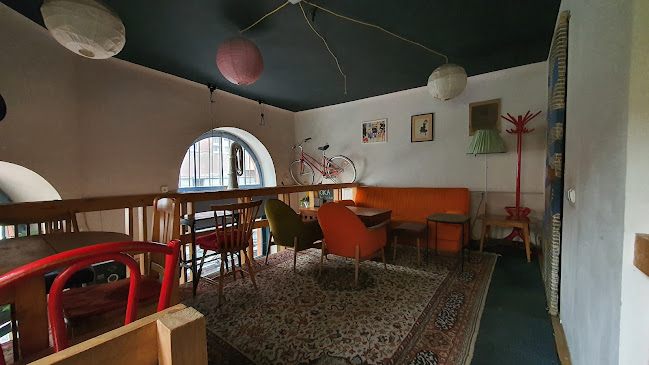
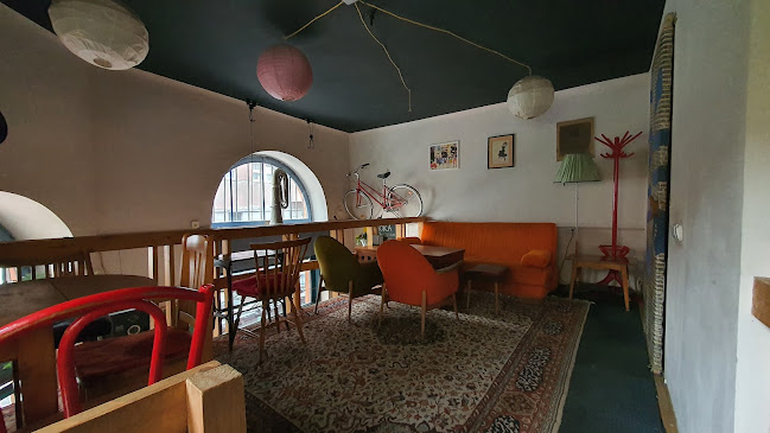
- side table (436, 239)
